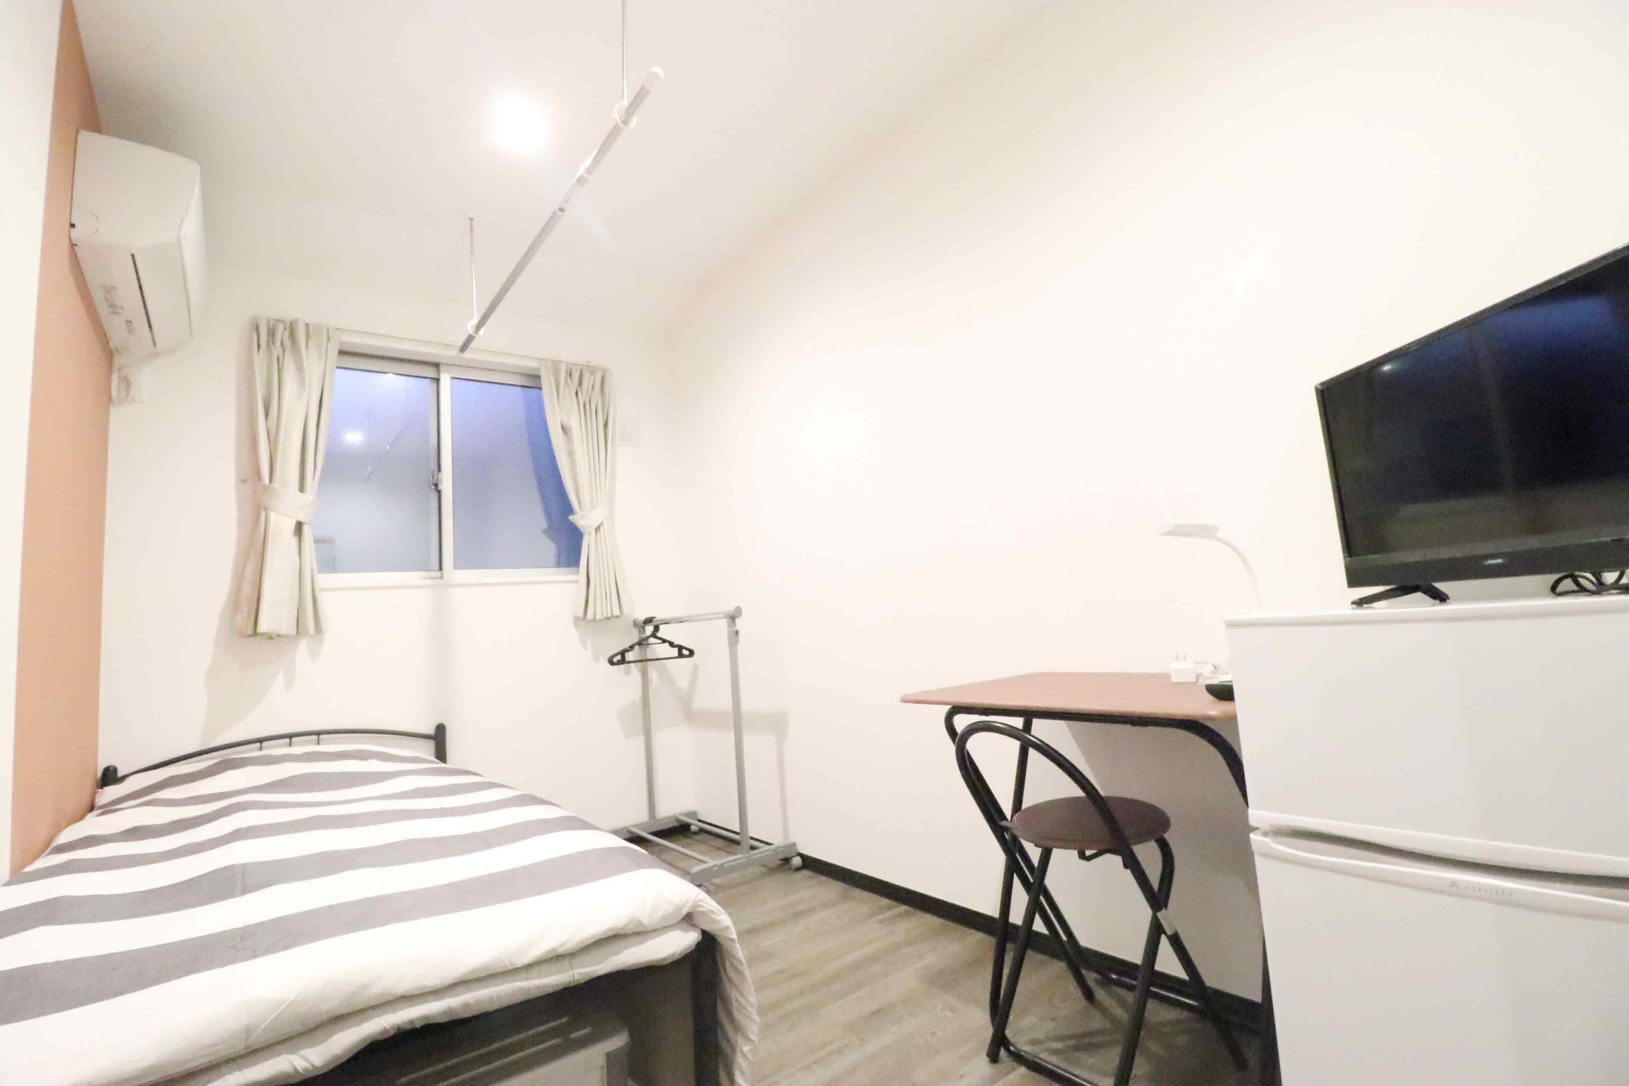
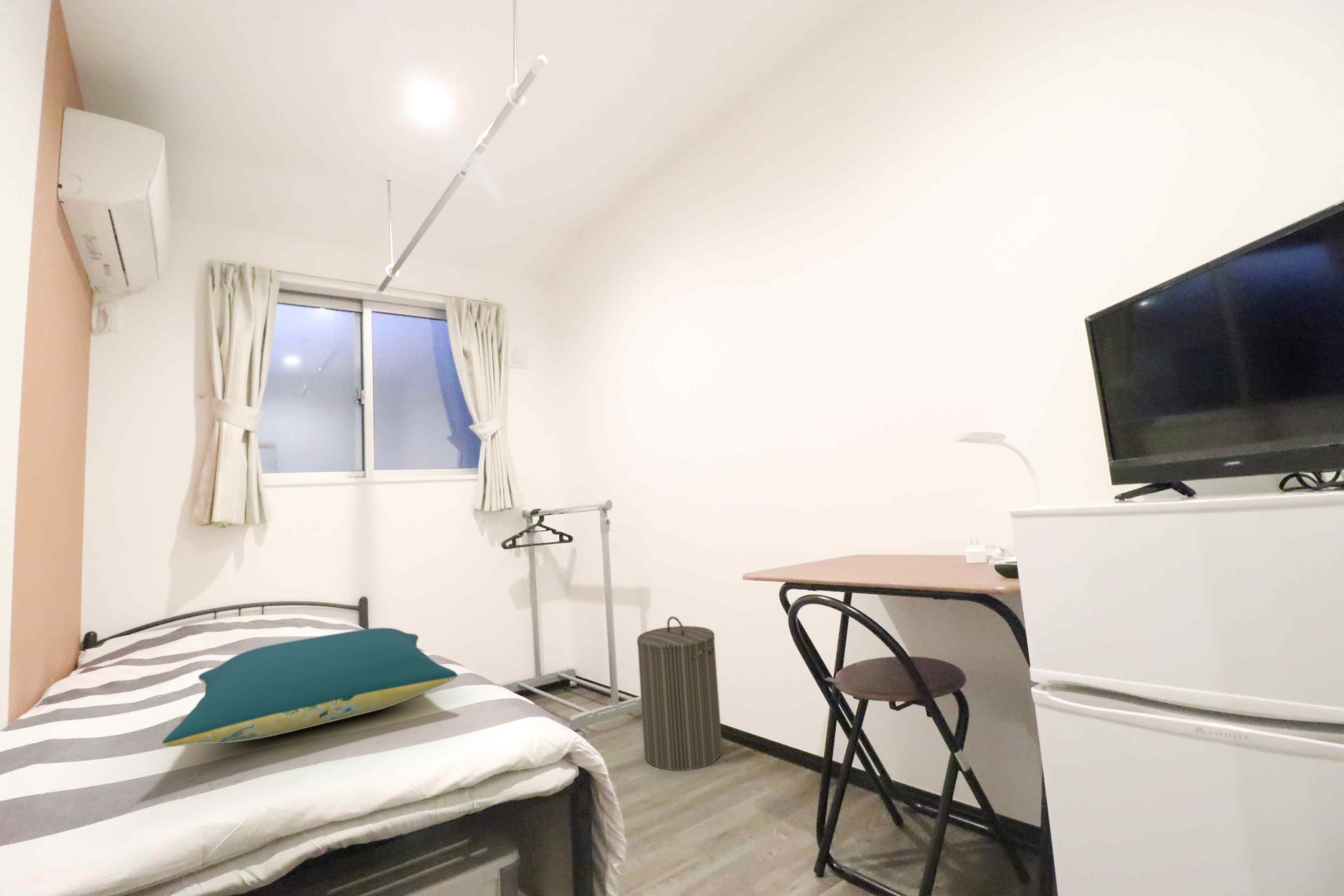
+ pillow (323, 676)
+ laundry hamper (679, 684)
